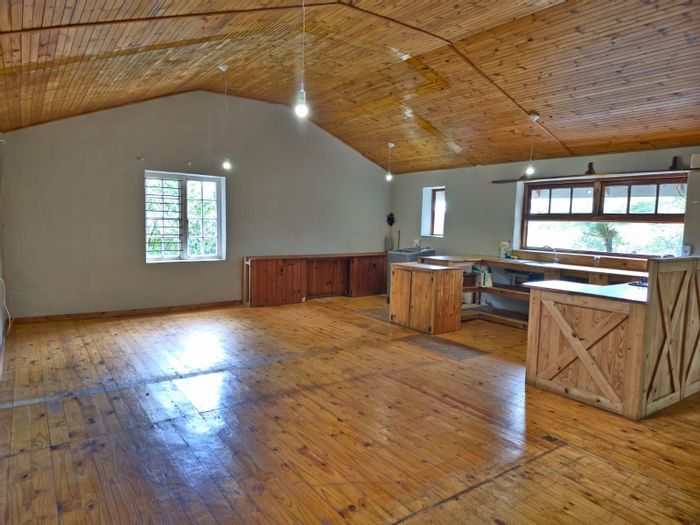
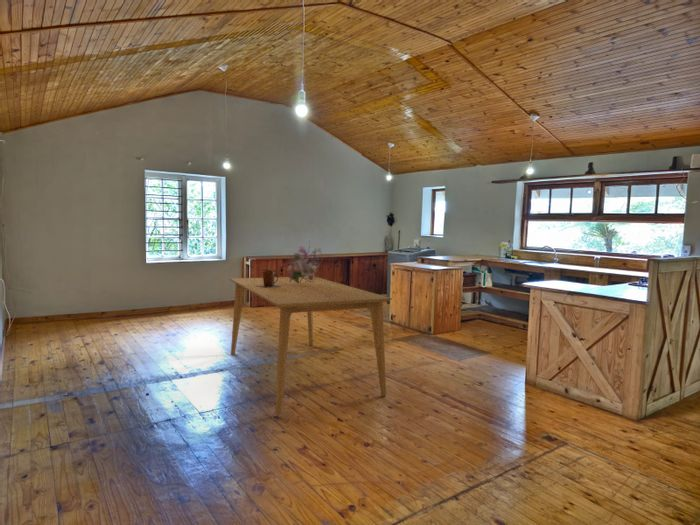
+ bouquet (305, 260)
+ dining table (308, 330)
+ ceramic jug (268, 277)
